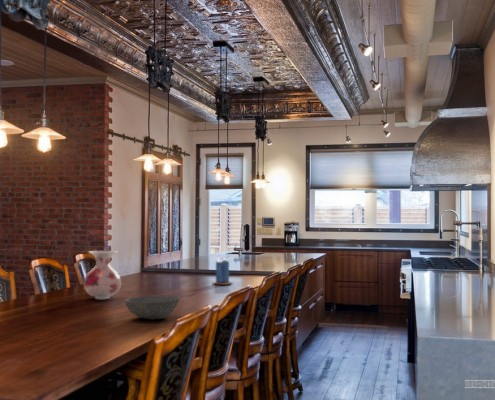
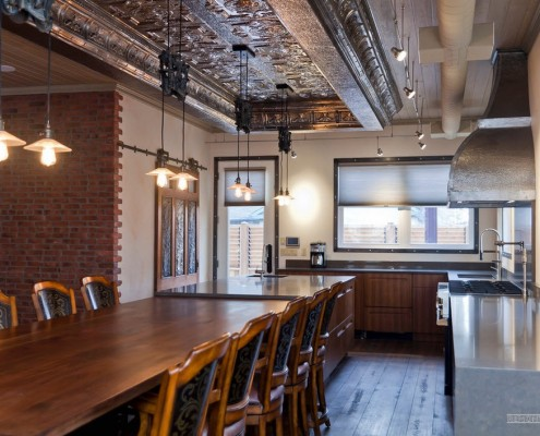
- vase (102, 274)
- bowl (152, 307)
- candle (222, 270)
